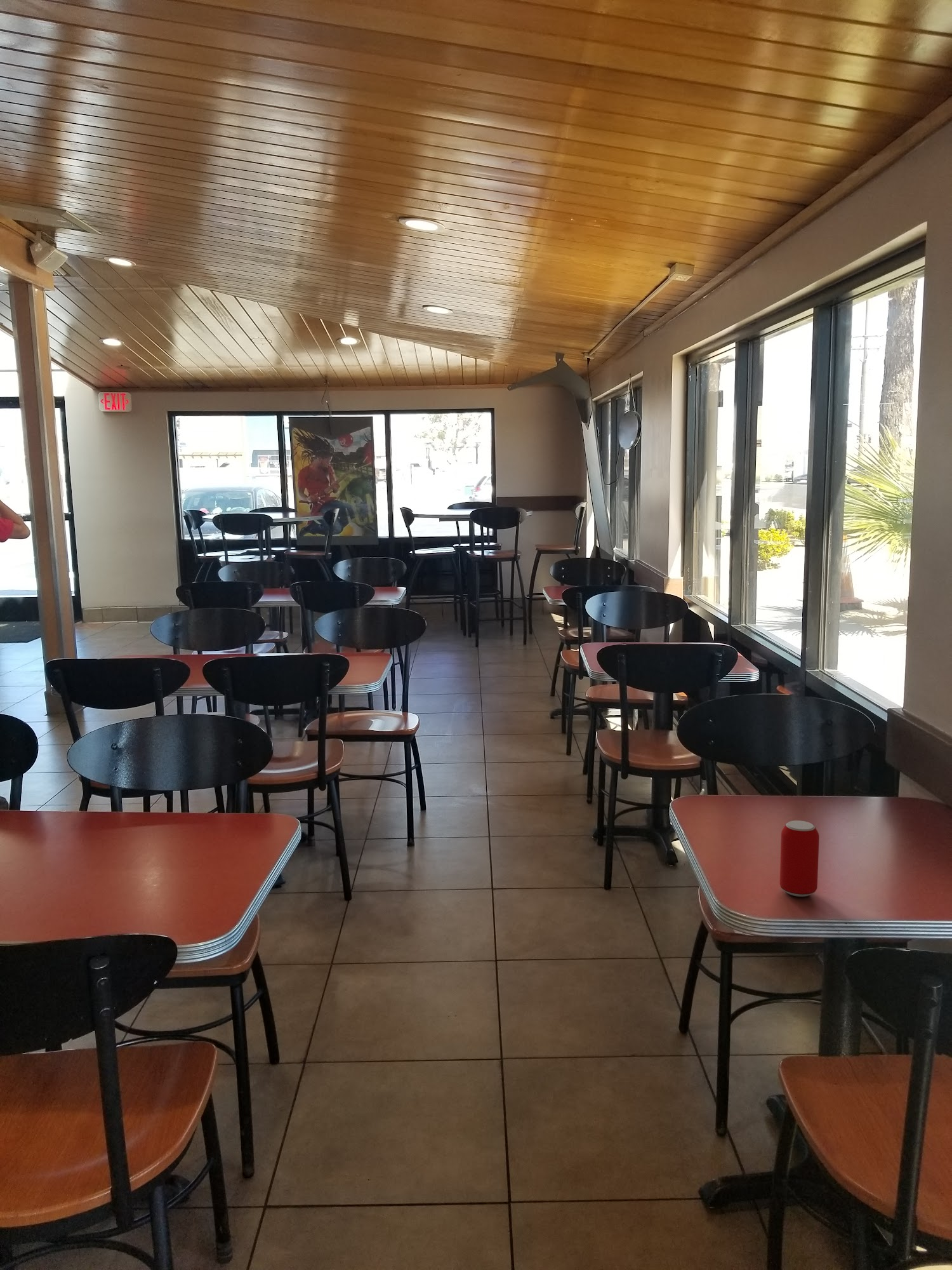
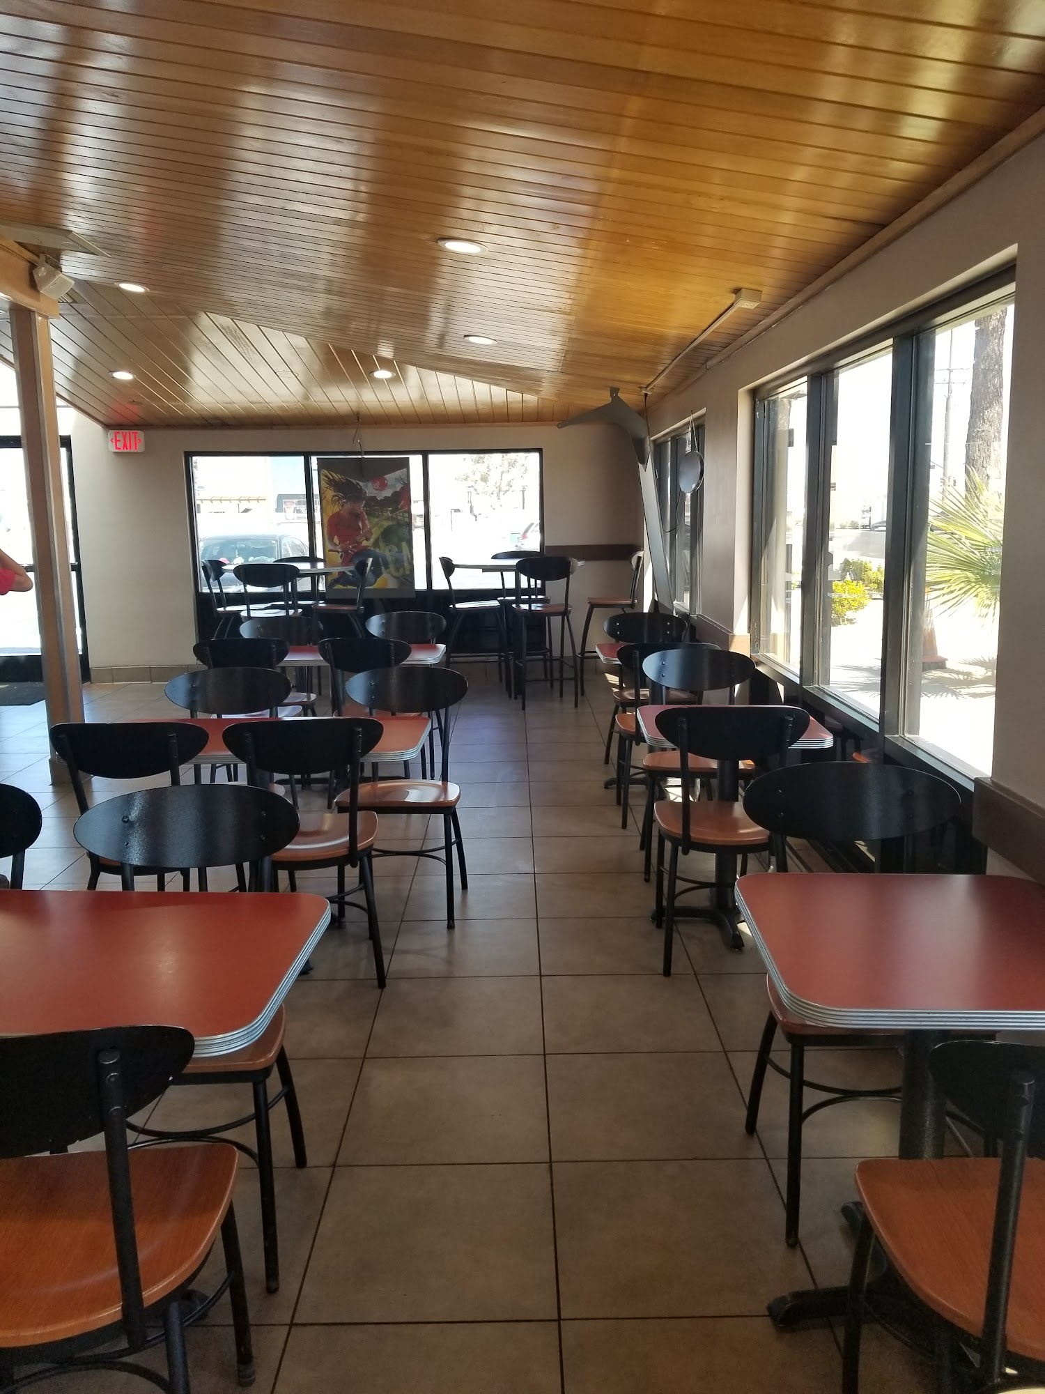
- beverage can (799, 858)
